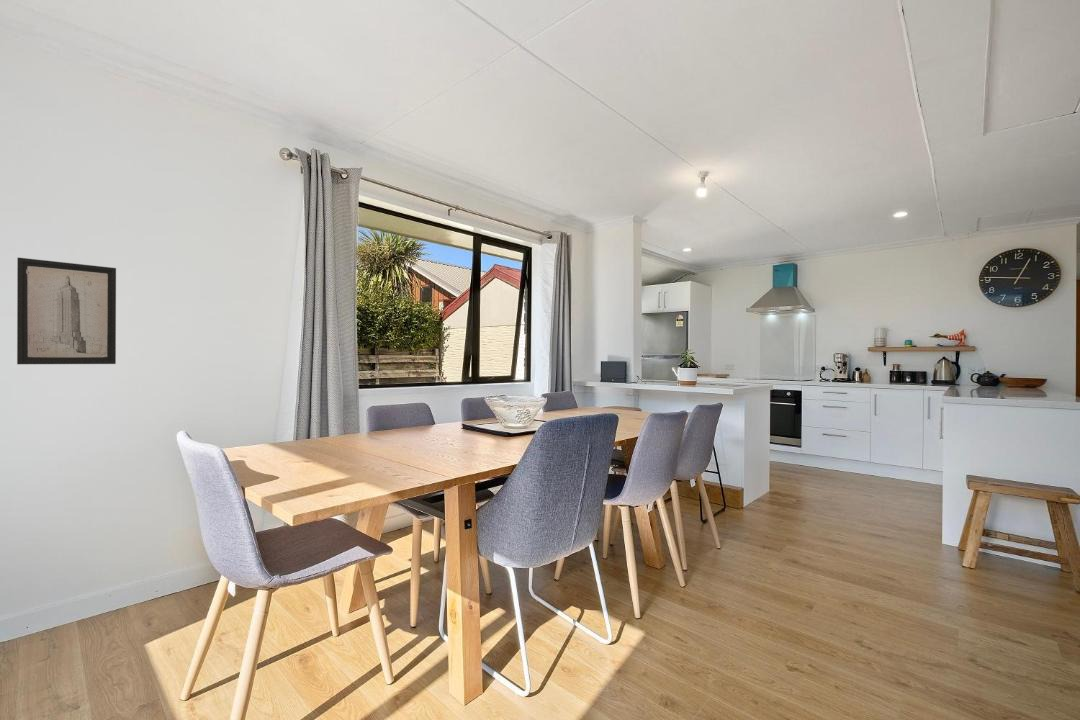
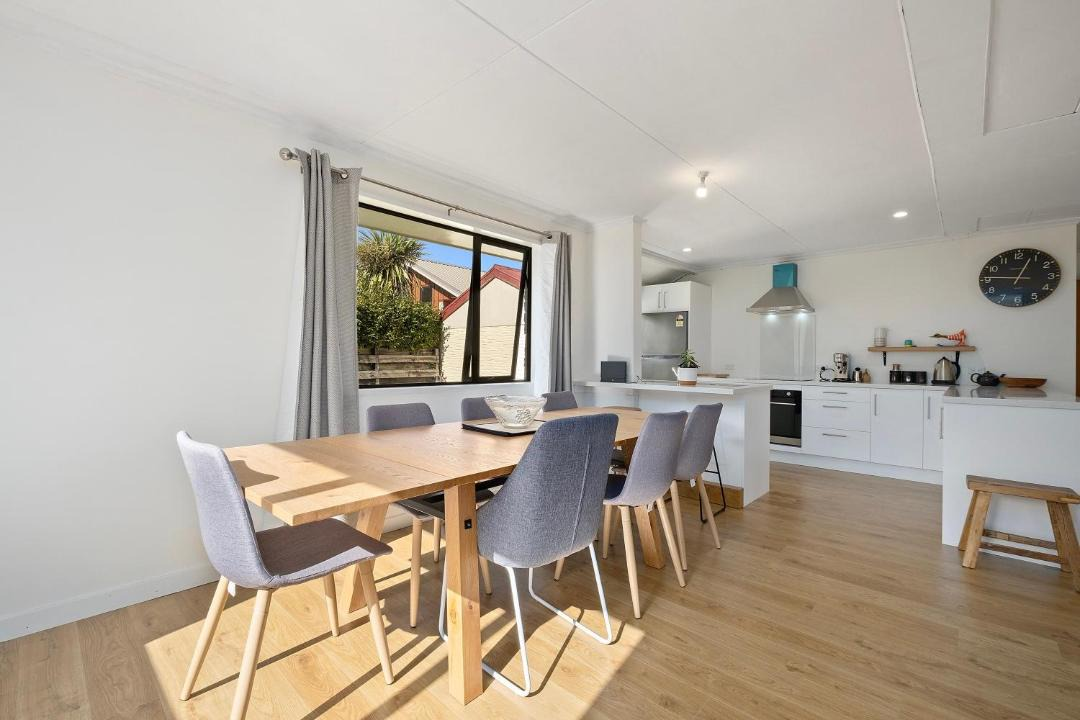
- wall art (69, 313)
